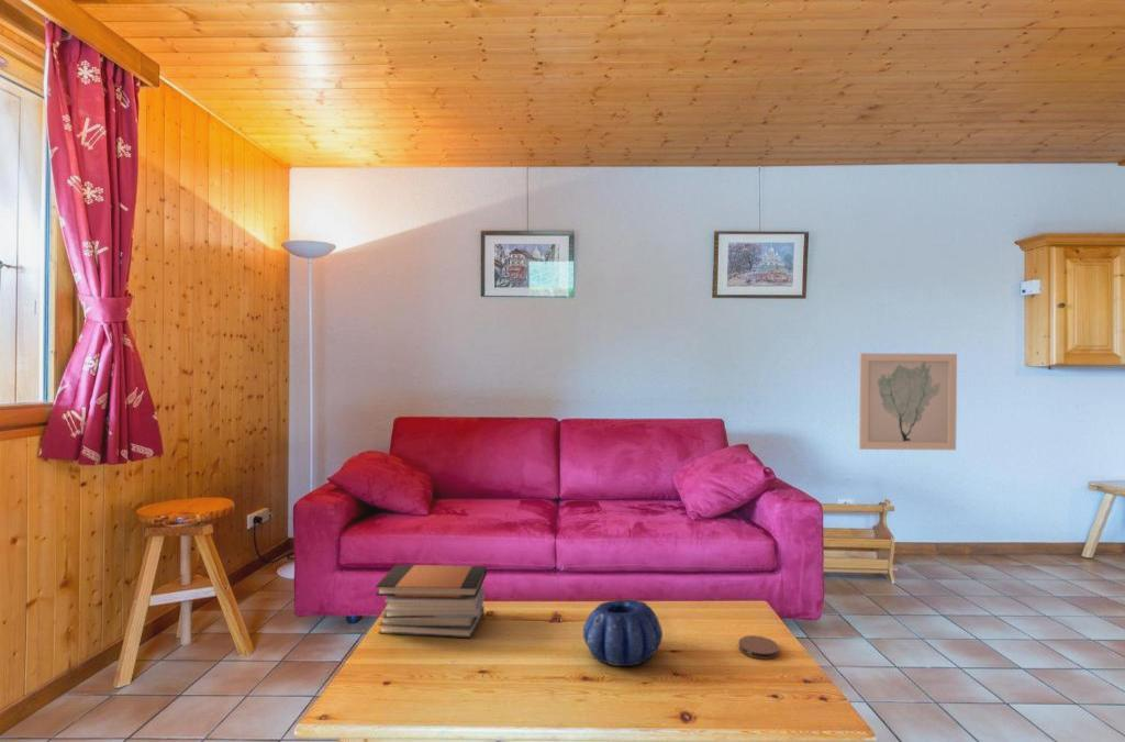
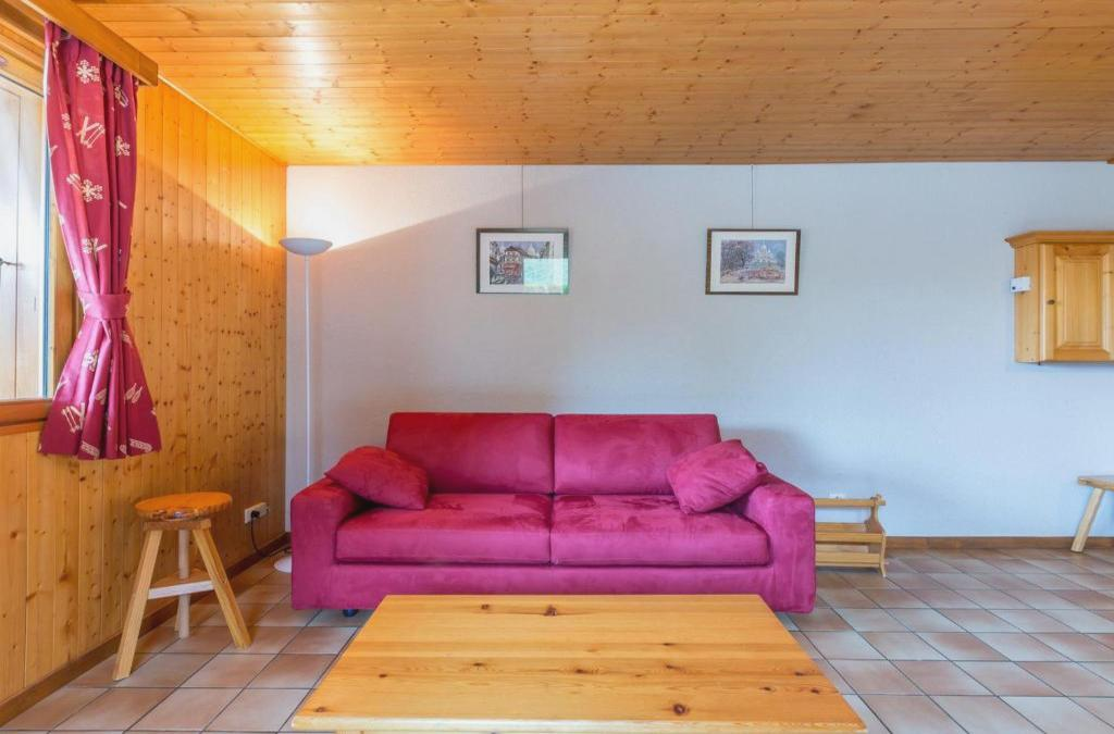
- book stack (434, 599)
- wall art (907, 401)
- coaster (758, 646)
- decorative bowl (622, 629)
